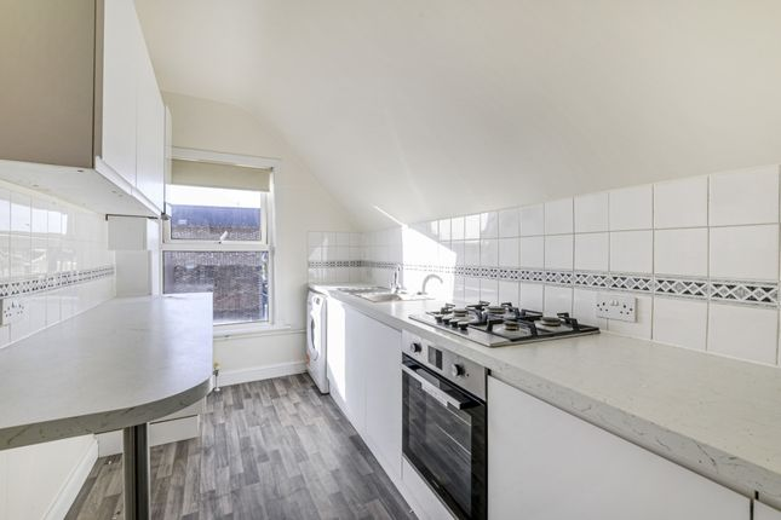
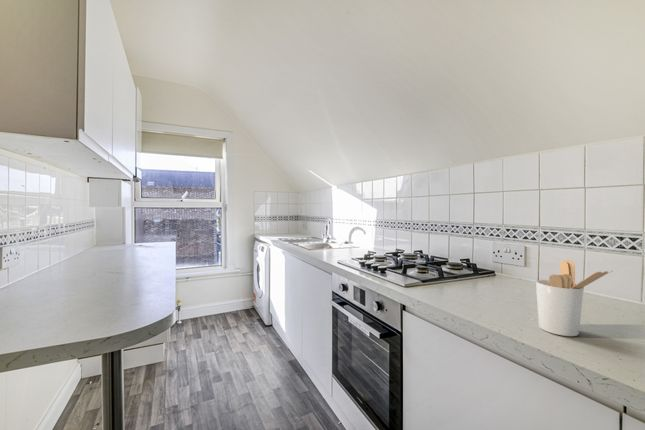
+ utensil holder (571, 298)
